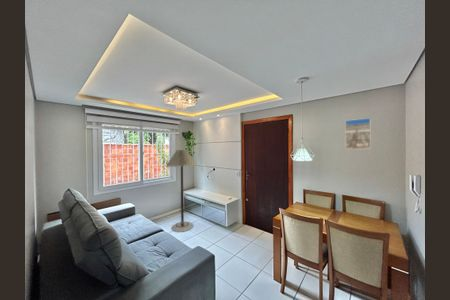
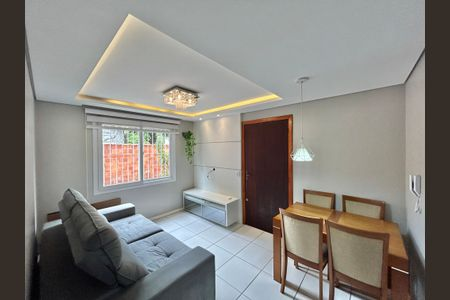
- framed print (357, 134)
- floor lamp (182, 188)
